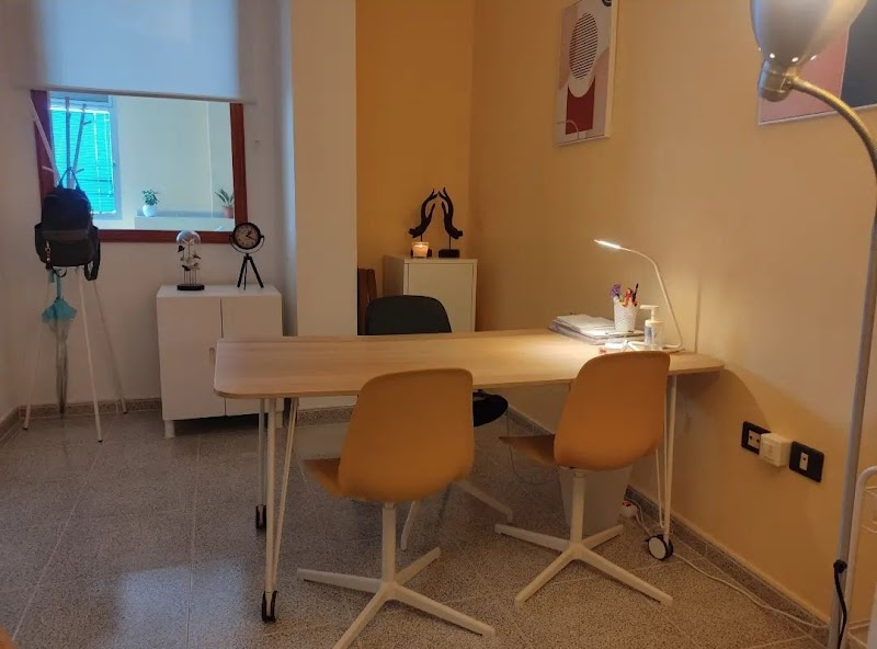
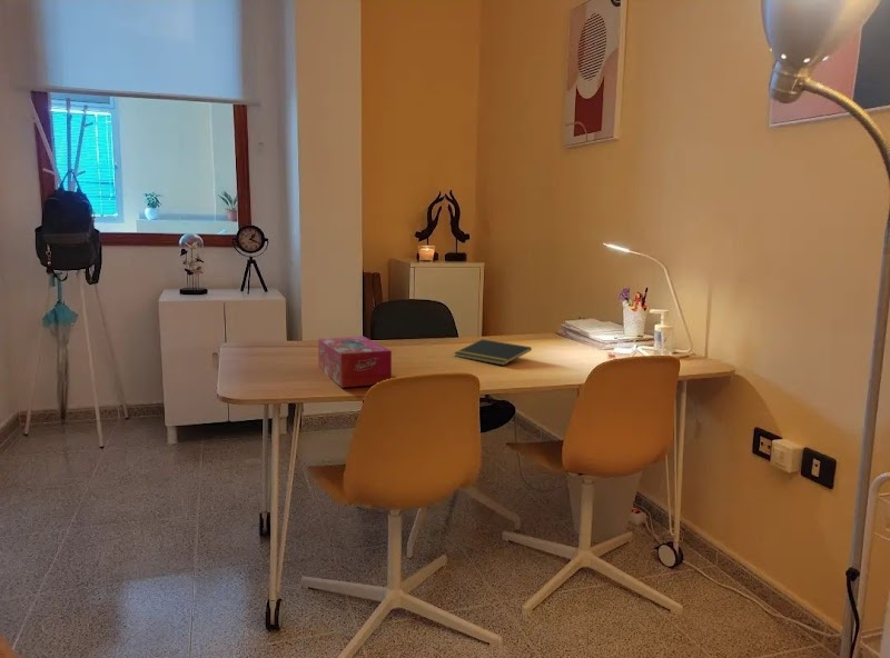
+ tissue box (353, 359)
+ notepad (492, 351)
